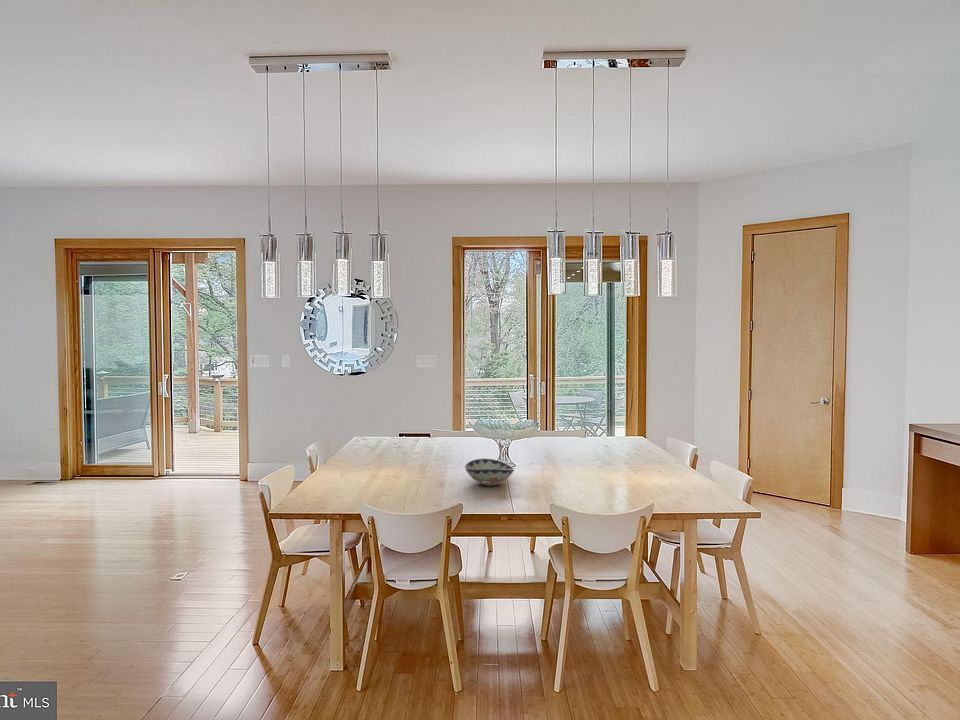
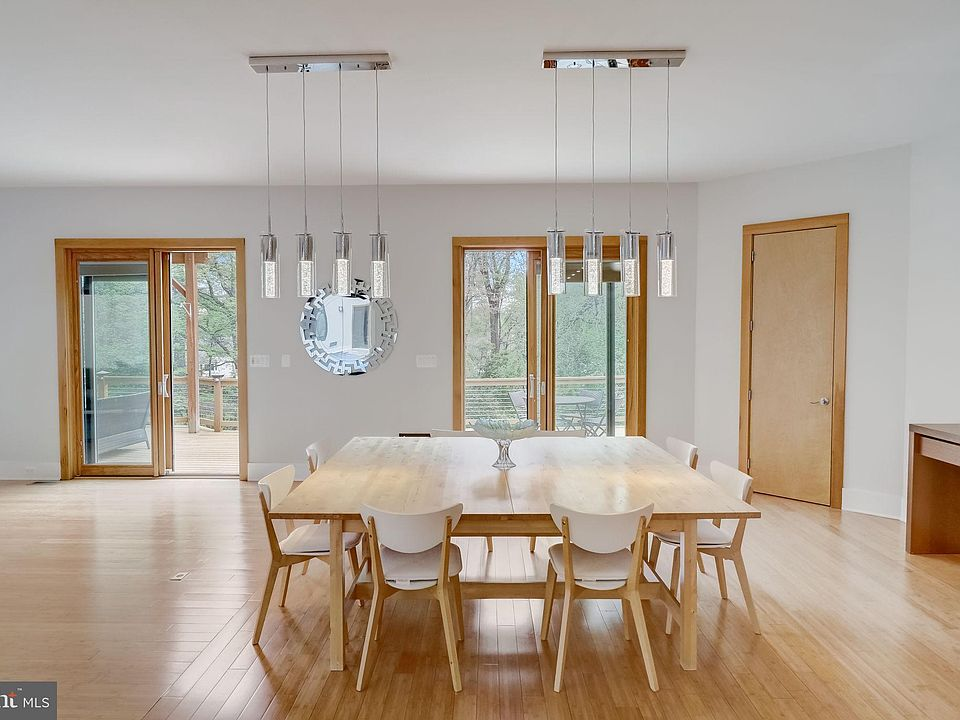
- decorative bowl (489, 473)
